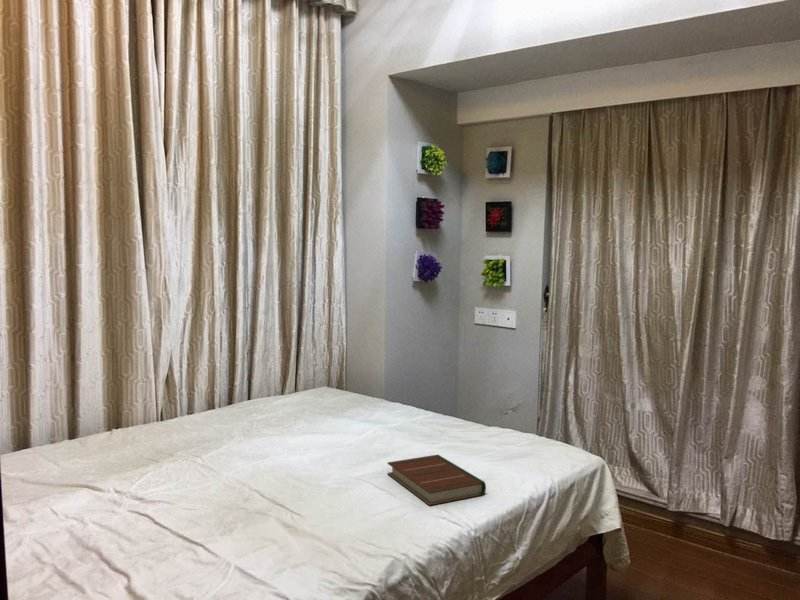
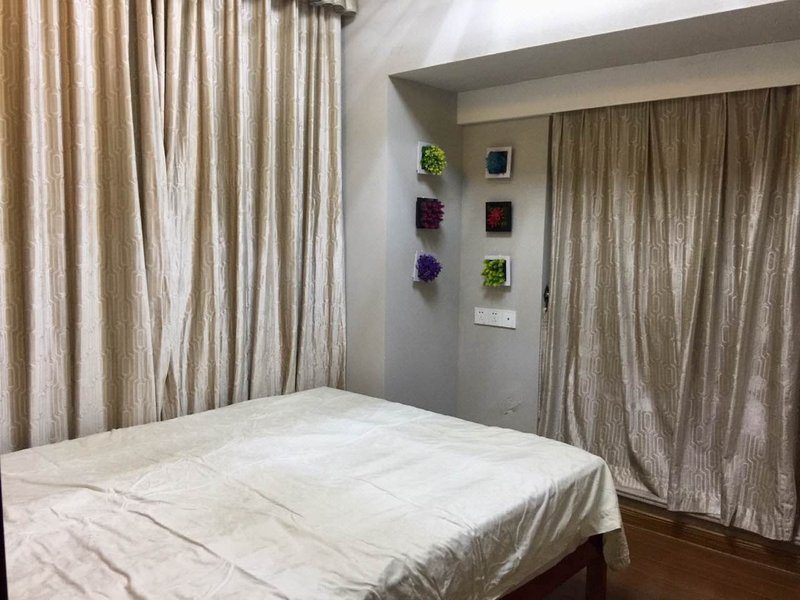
- book (434, 477)
